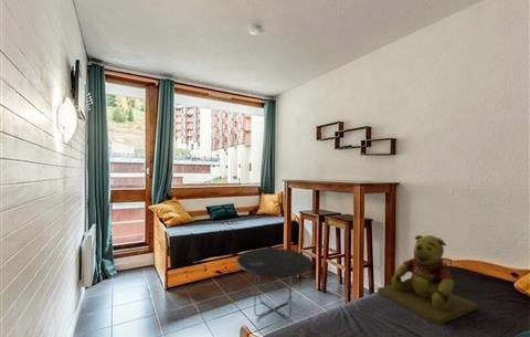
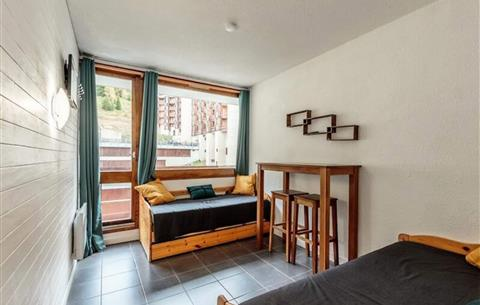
- side table (273, 276)
- teddy bear (424, 267)
